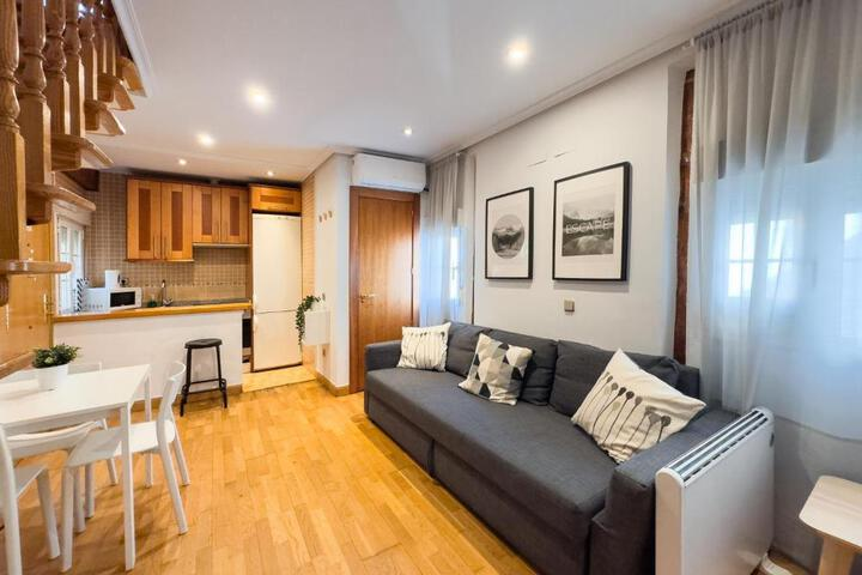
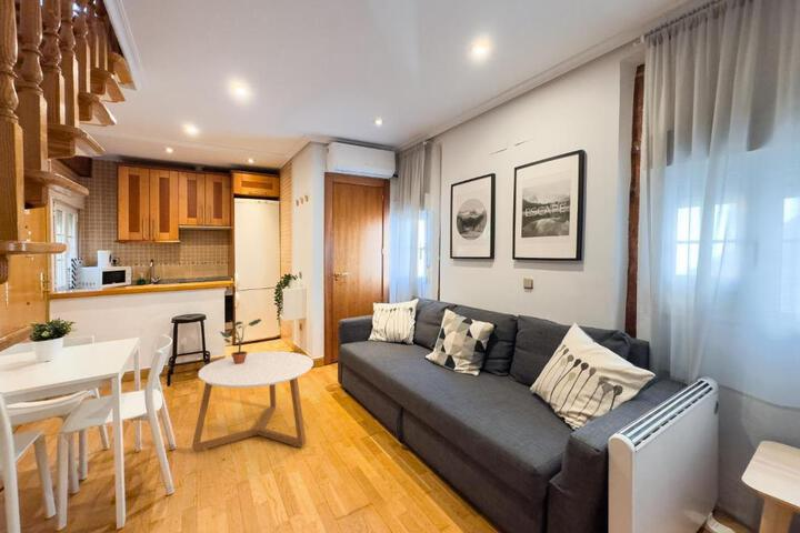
+ potted plant (241, 340)
+ coffee table (270, 399)
